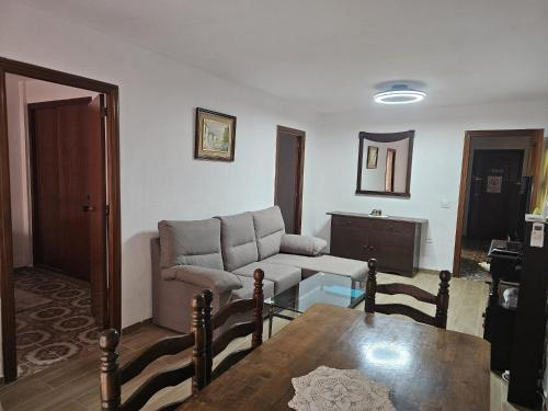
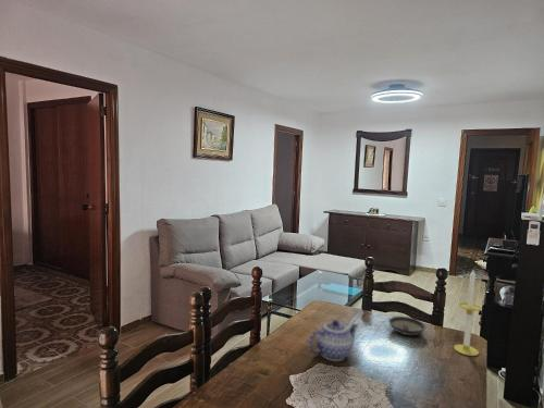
+ teapot (334, 337)
+ candle (469, 309)
+ saucer (406, 326)
